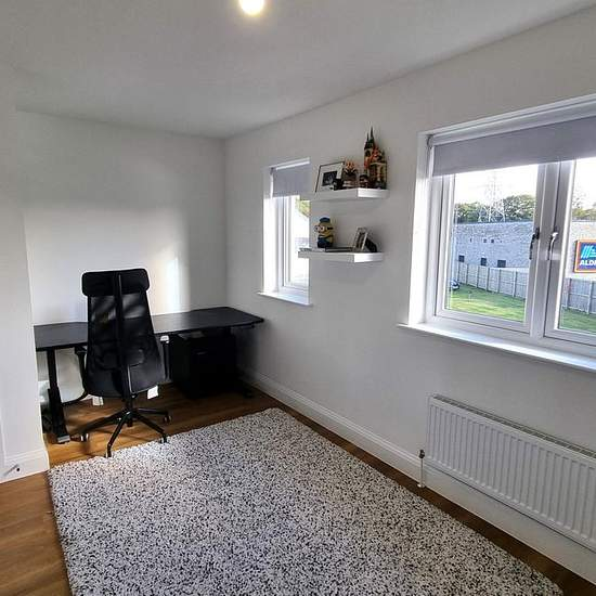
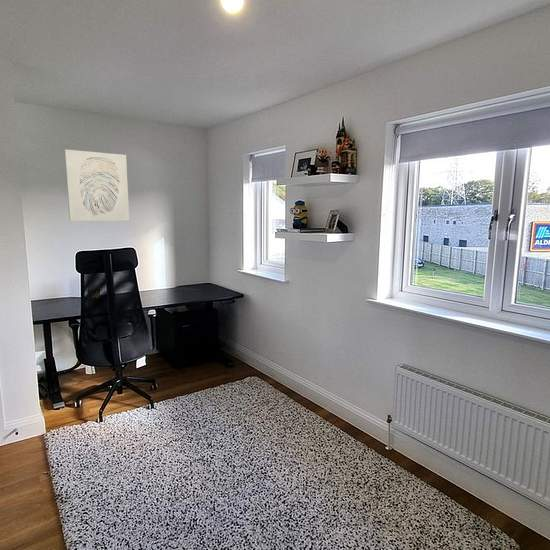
+ wall art (98, 187)
